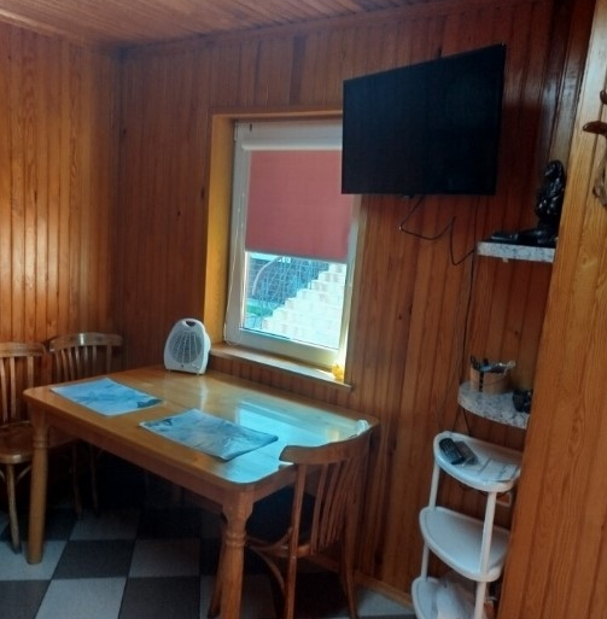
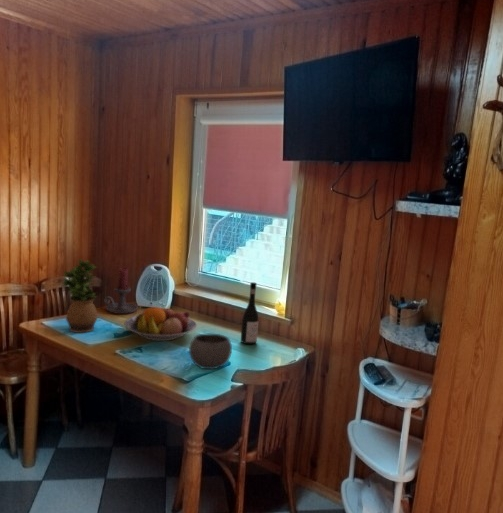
+ fruit bowl (161, 320)
+ candle holder (119, 288)
+ potted plant (78, 295)
+ wine bottle (251, 312)
+ bowl (210, 351)
